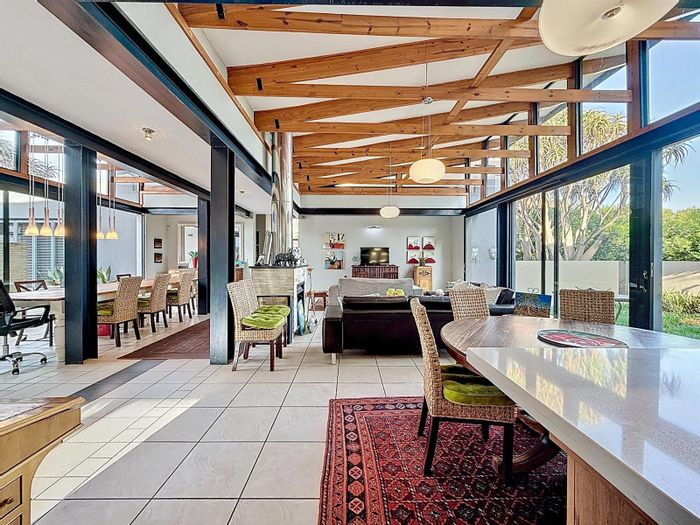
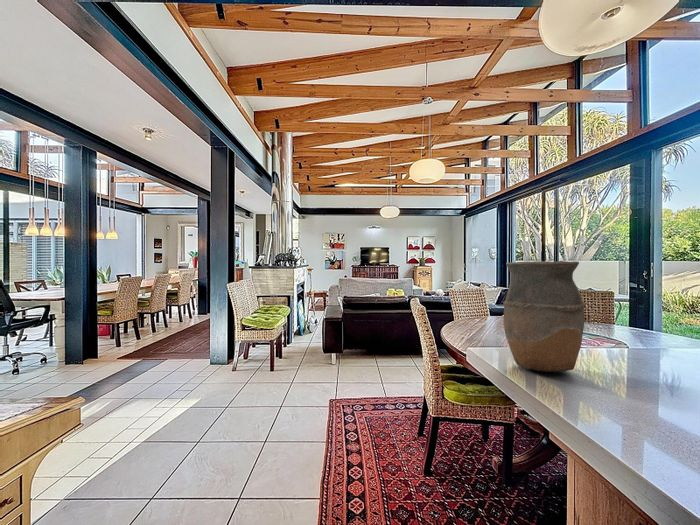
+ vase (541, 314)
